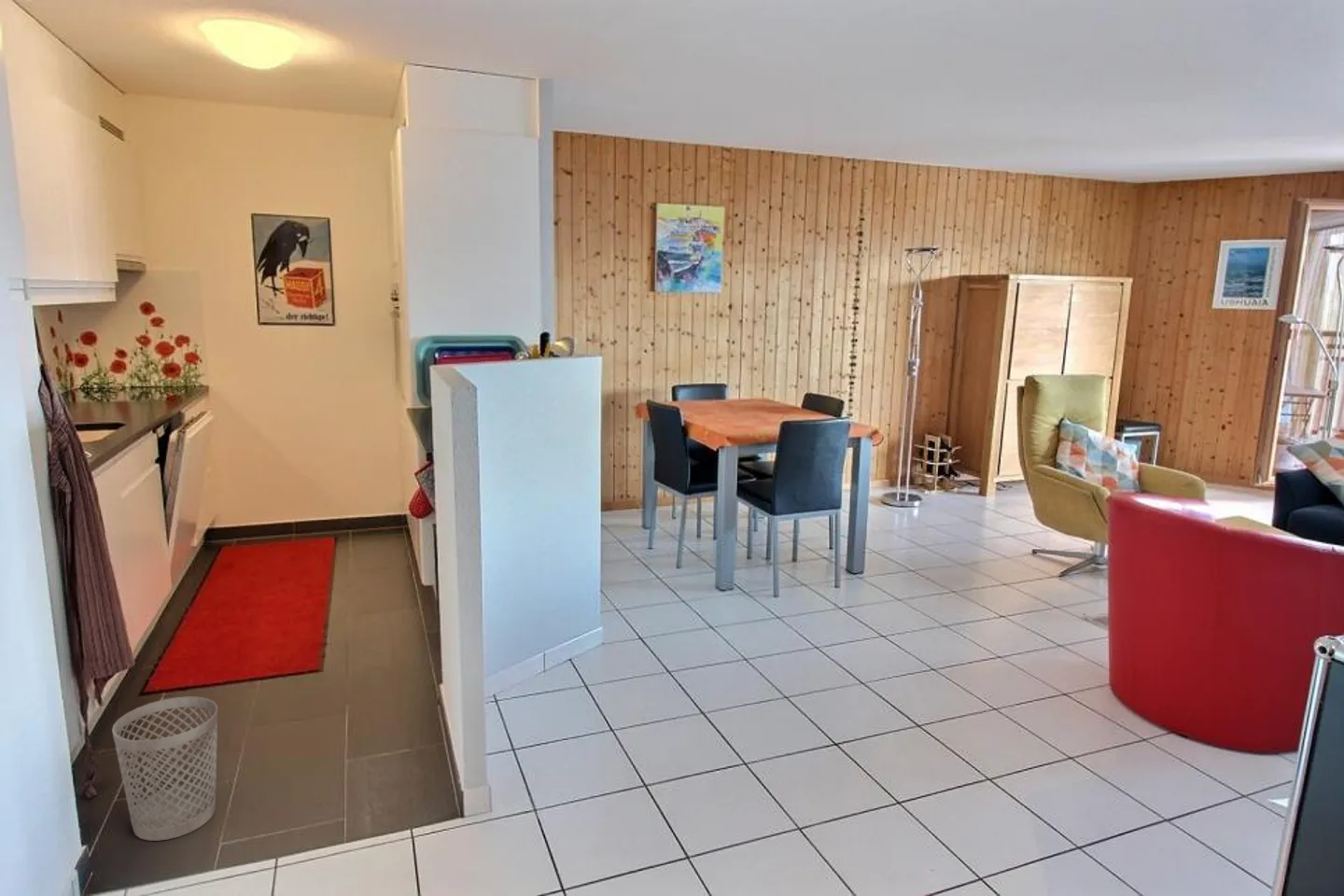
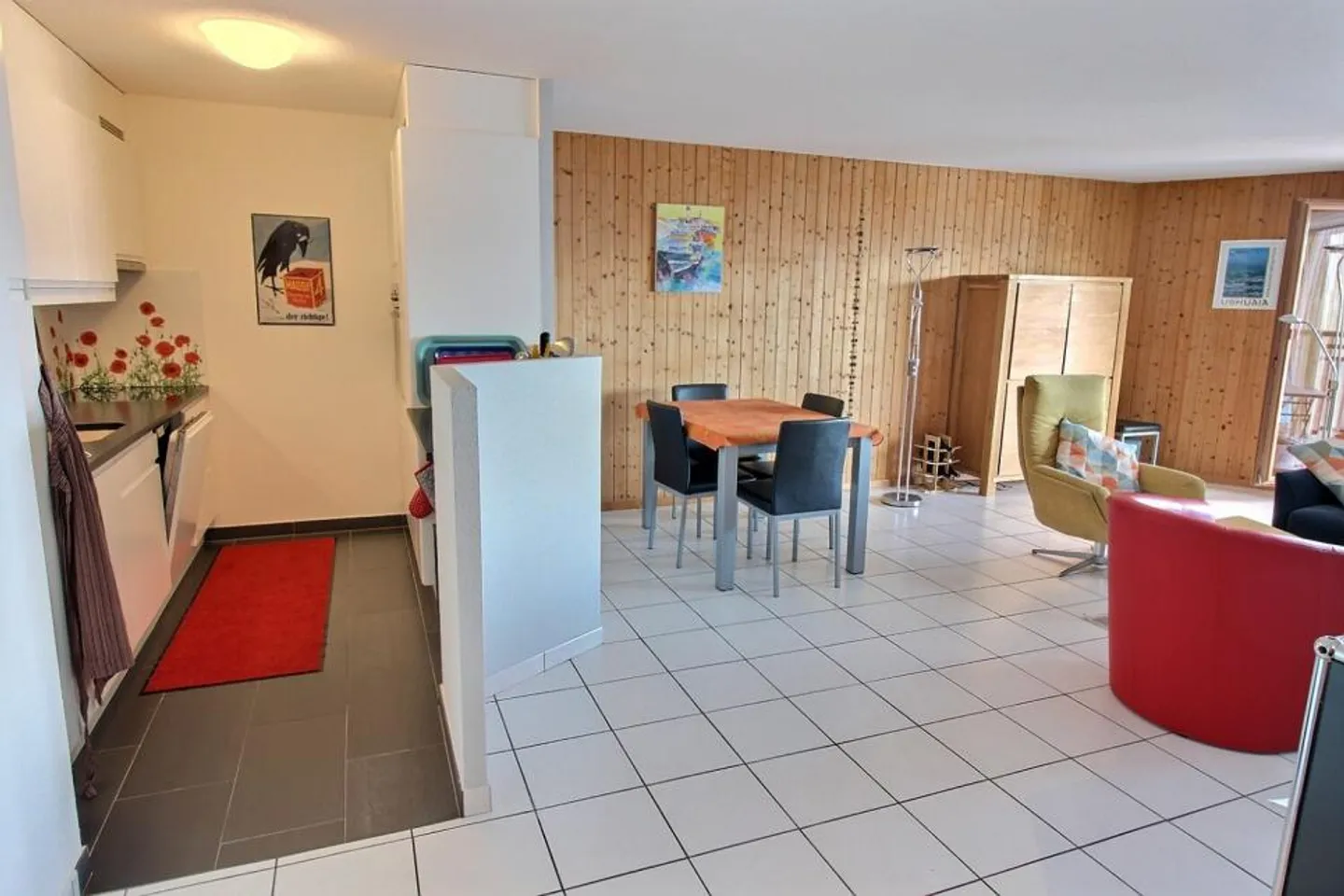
- wastebasket (171, 768)
